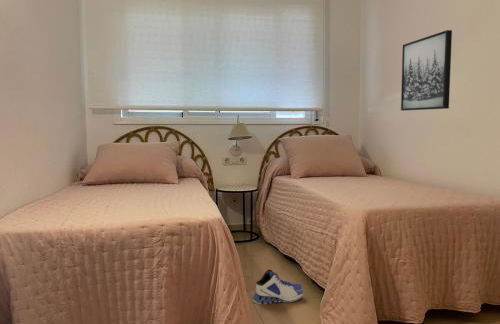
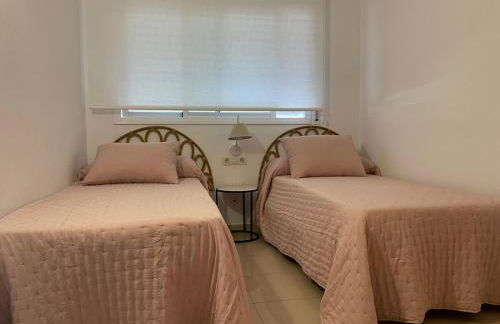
- sneaker (278, 285)
- wall art (424, 74)
